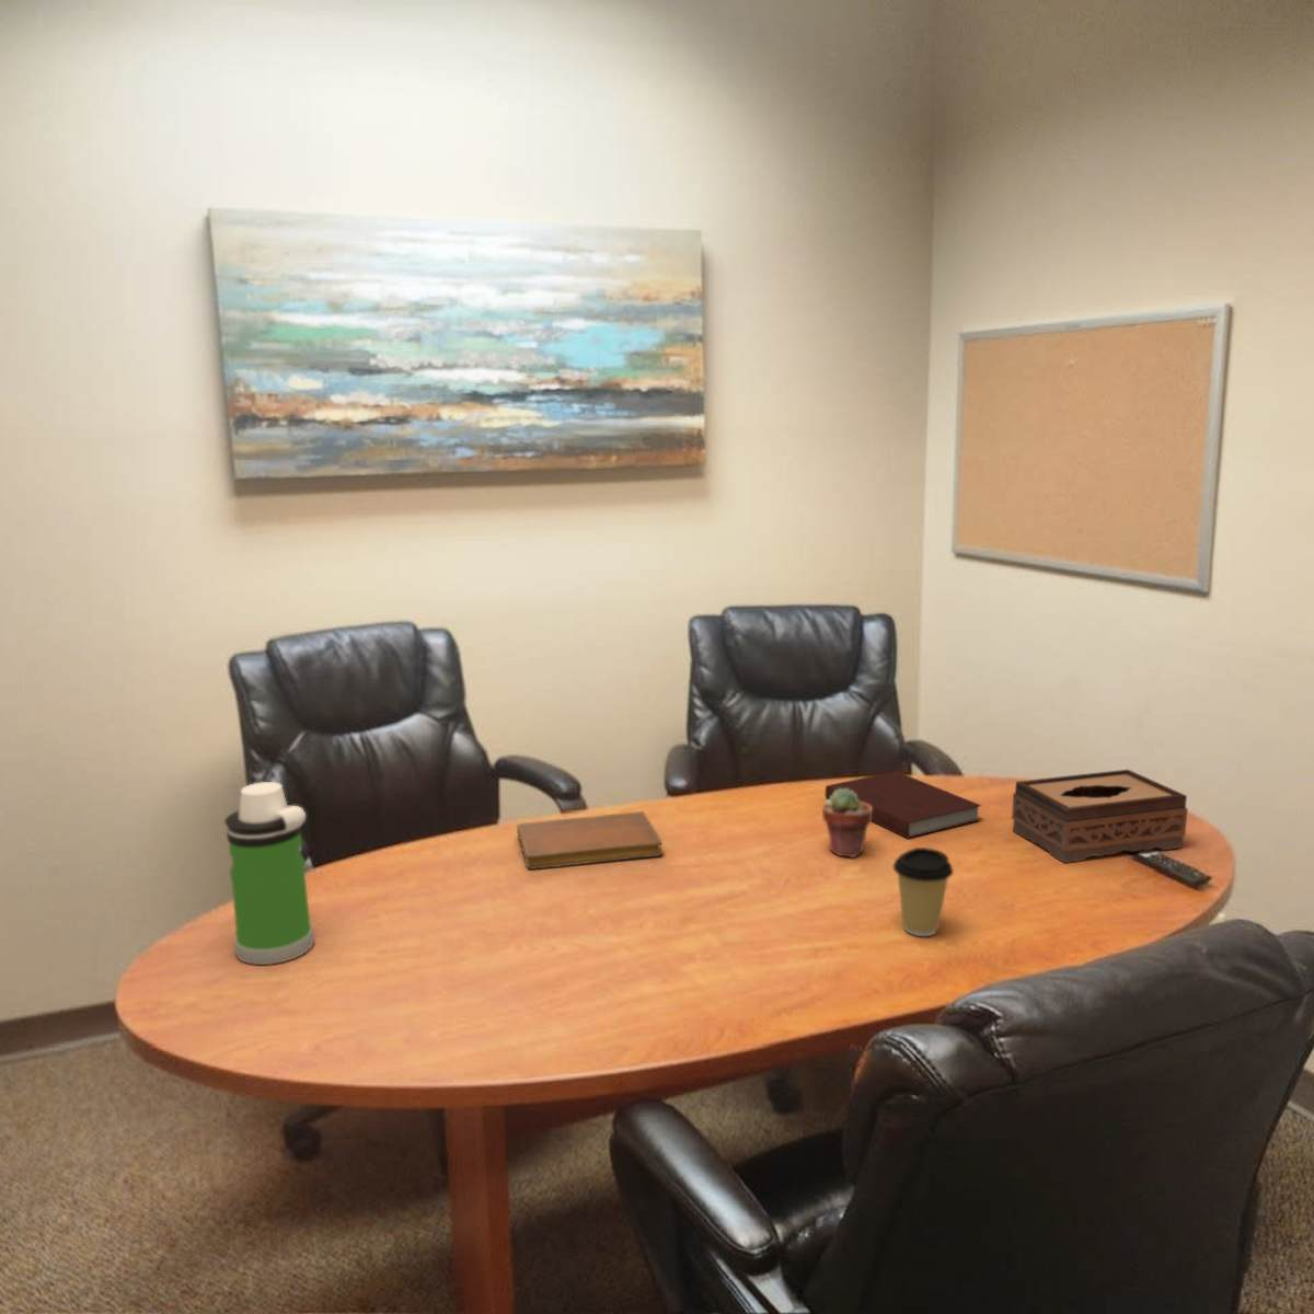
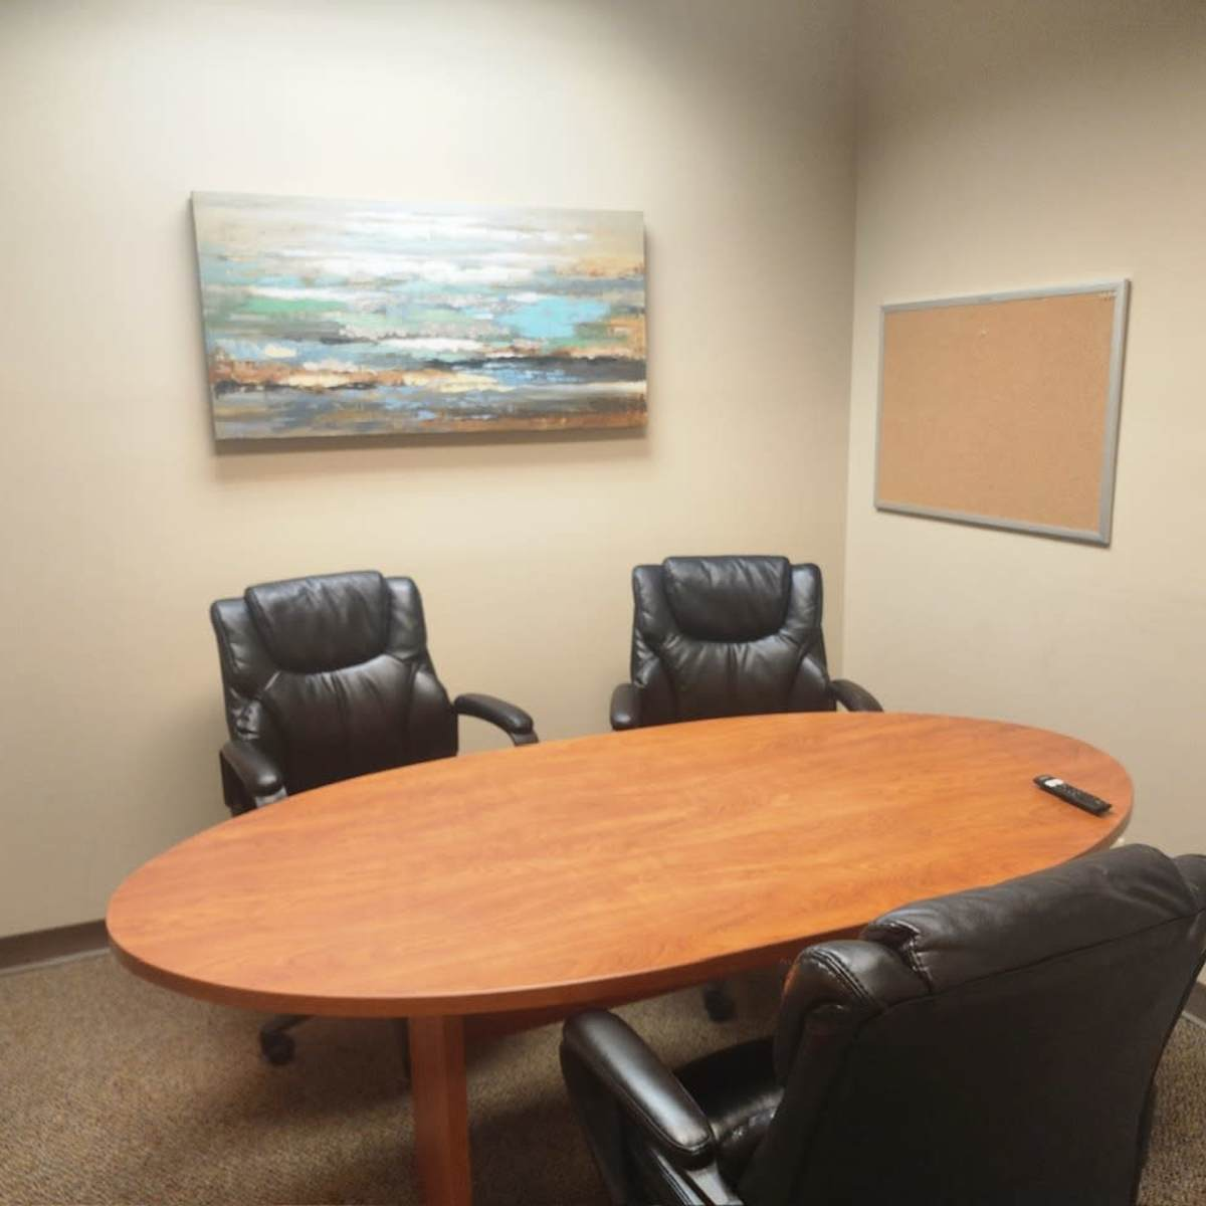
- tissue box (1097, 813)
- notebook (588, 837)
- notebook (900, 801)
- coffee cup (921, 893)
- potted succulent (846, 819)
- water bottle (270, 869)
